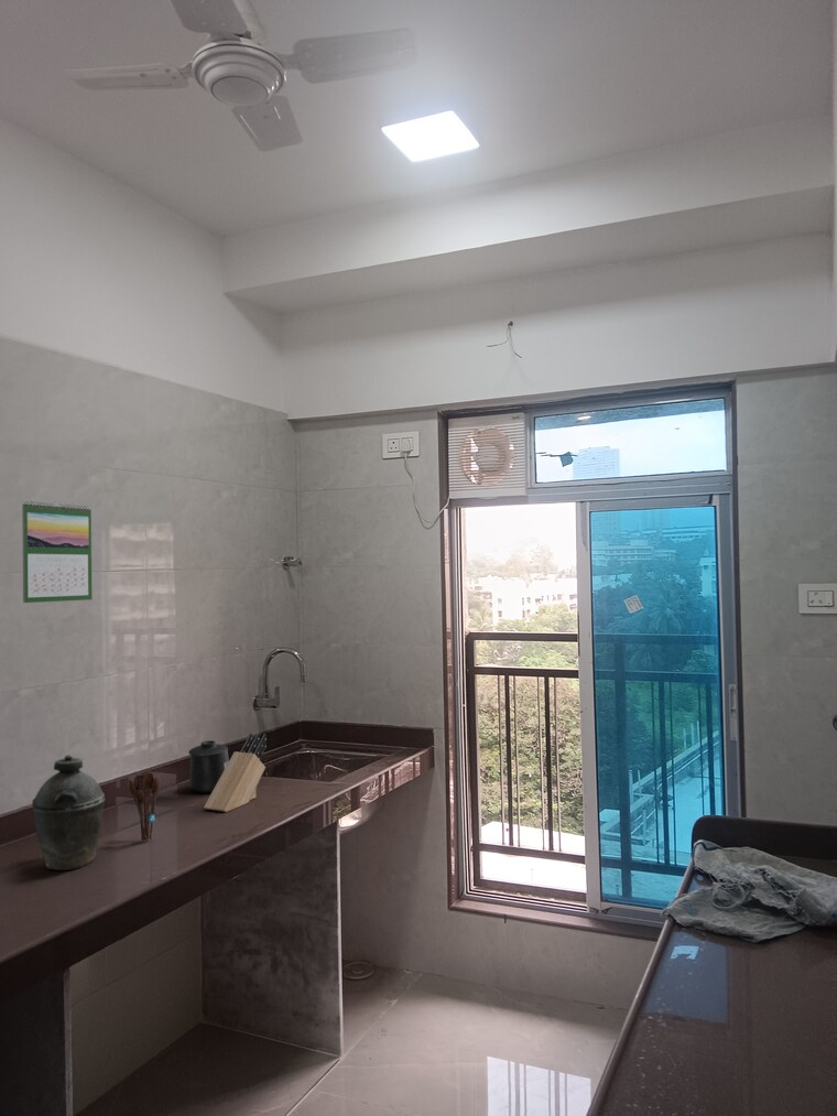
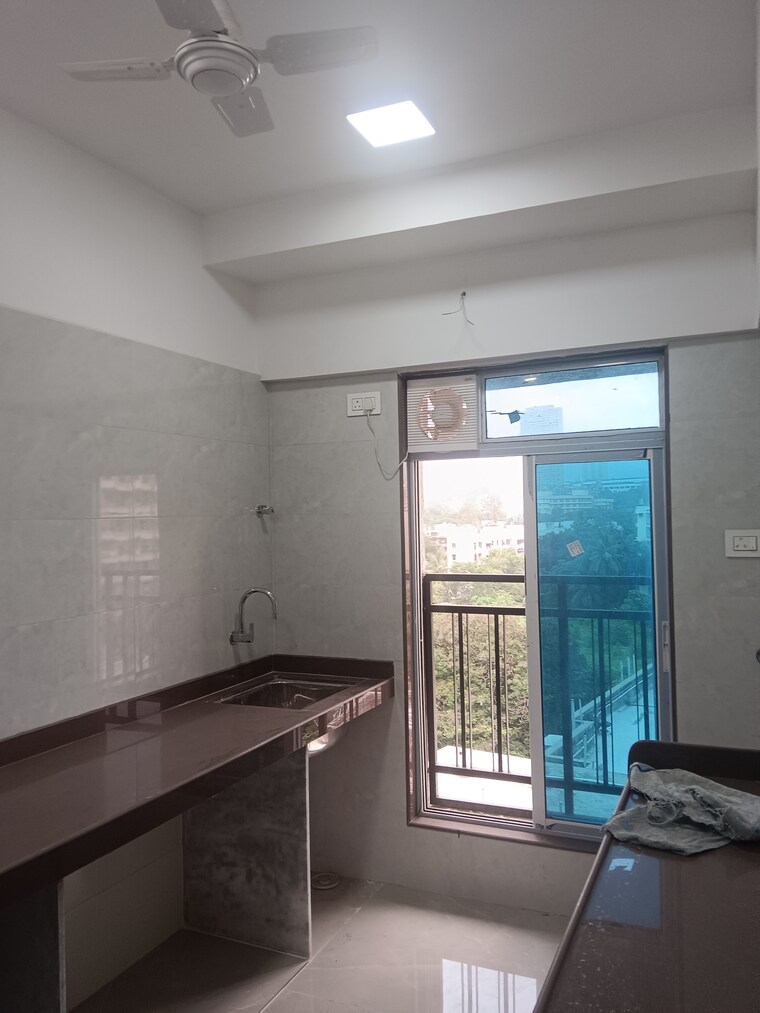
- mug (209, 763)
- knife block (239, 769)
- calendar (58, 551)
- kettle (69, 809)
- utensil holder (145, 804)
